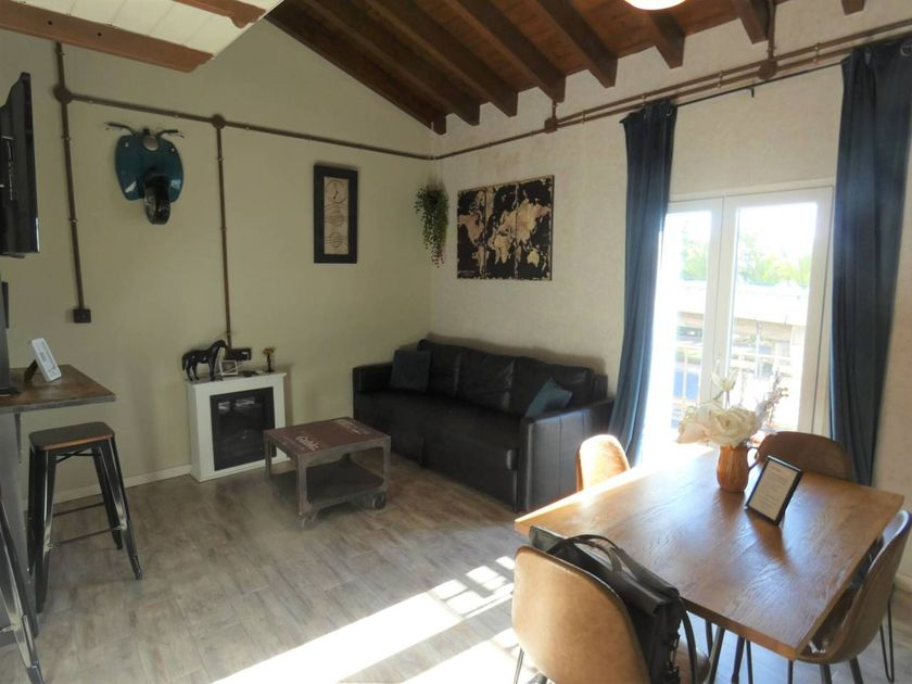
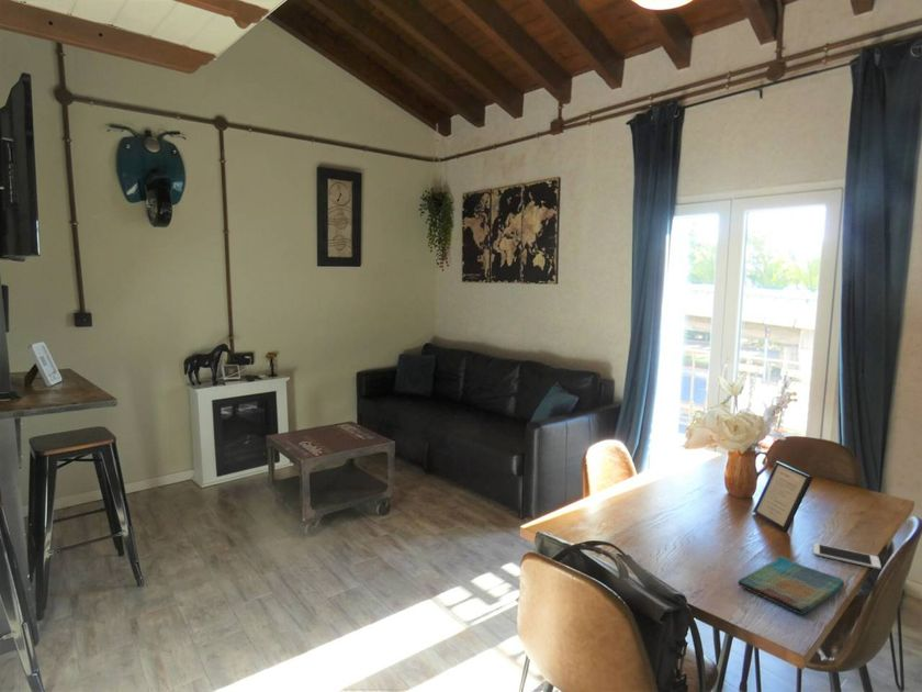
+ dish towel (790, 582)
+ cell phone (845, 555)
